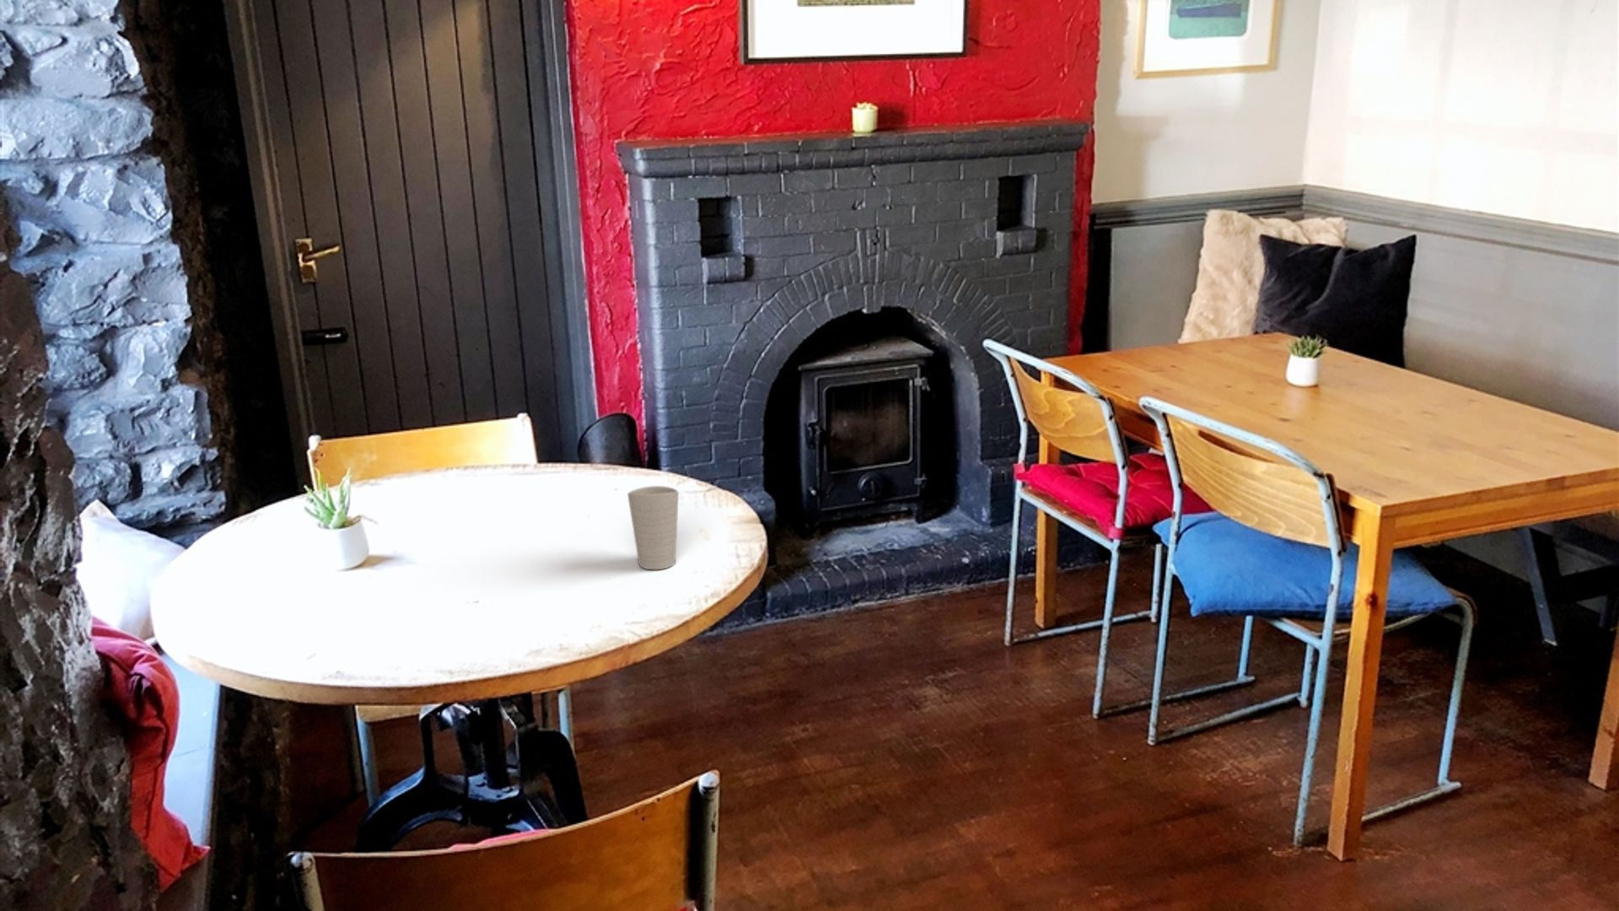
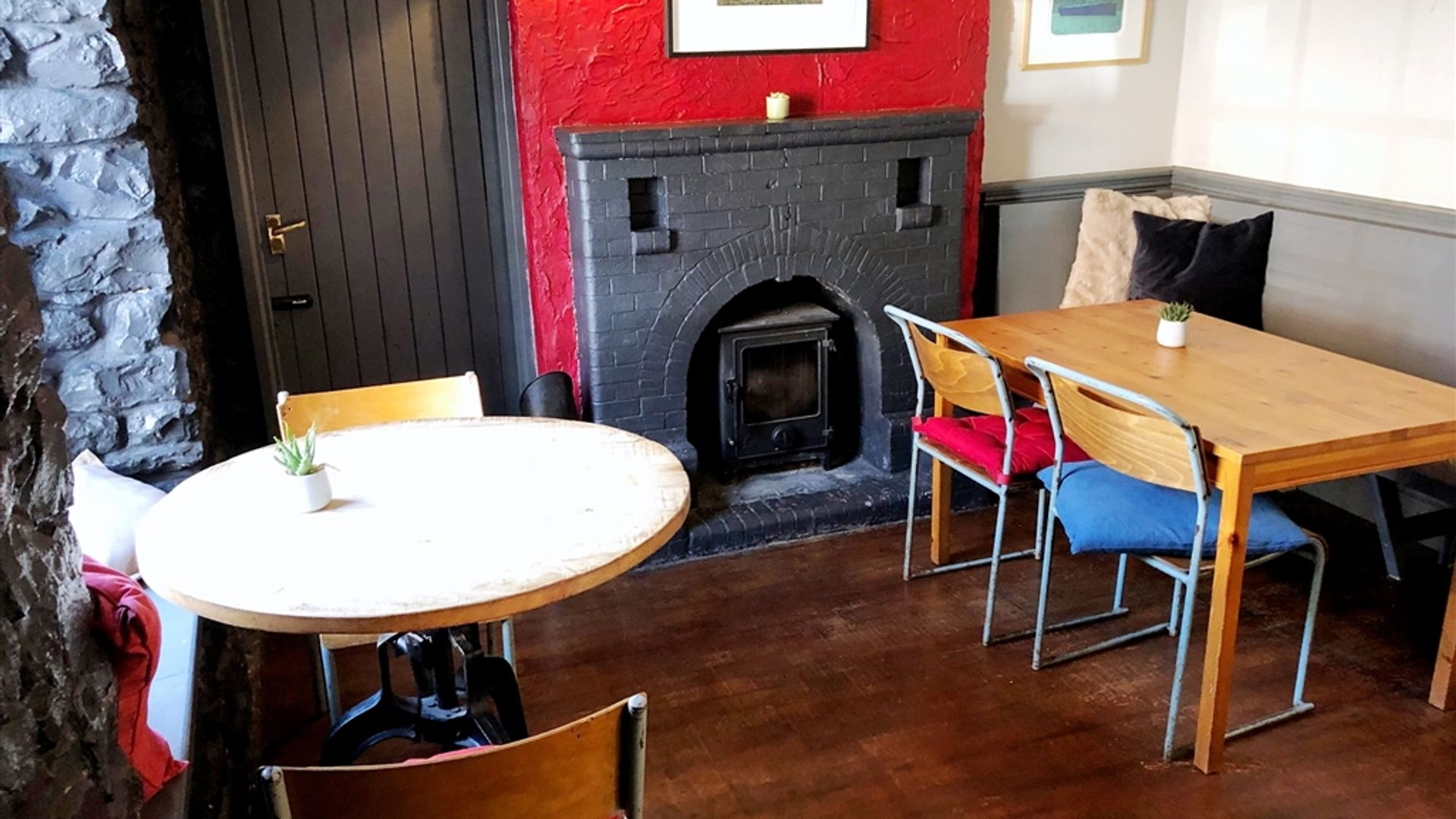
- cup (654, 525)
